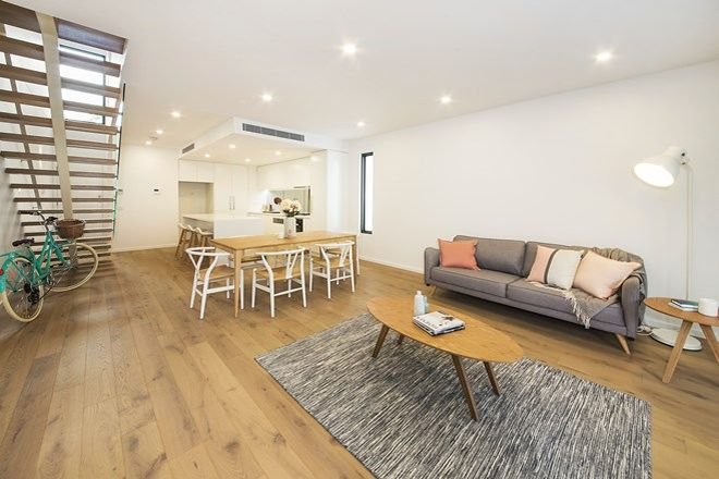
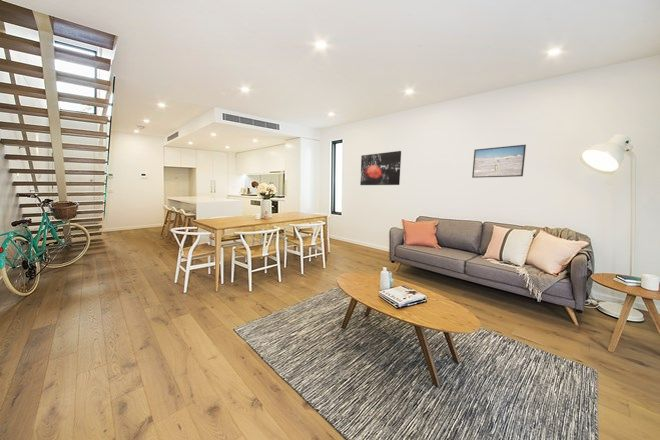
+ wall art (379, 169)
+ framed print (497, 162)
